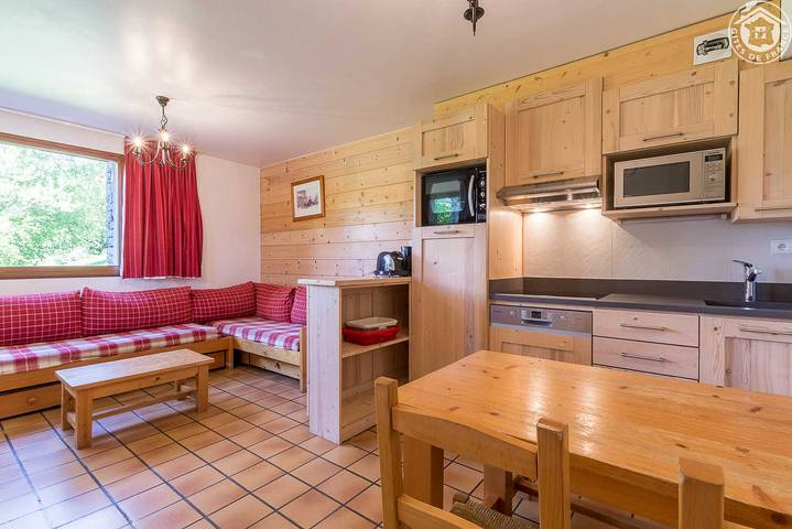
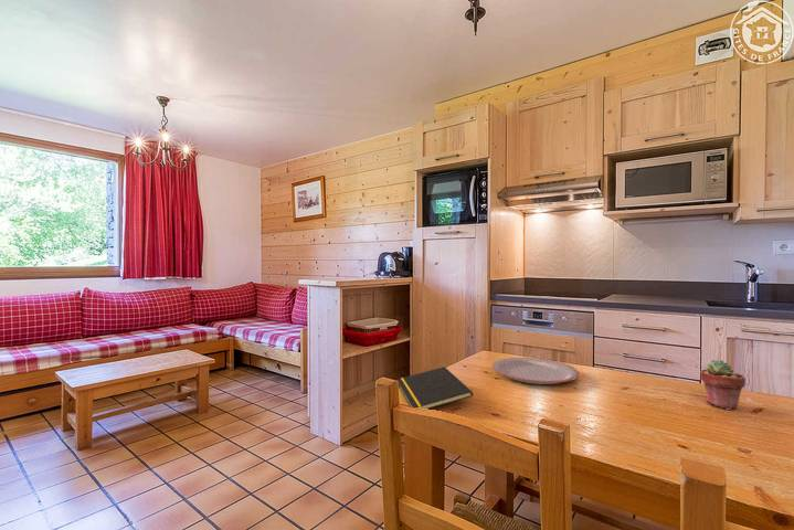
+ potted succulent (721, 382)
+ plate (533, 371)
+ notepad (431, 386)
